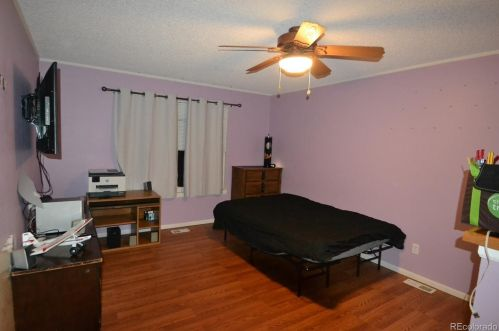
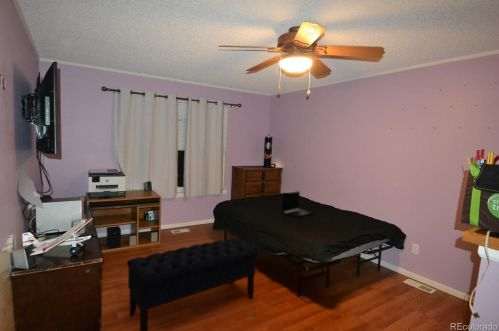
+ bench (196, 278)
+ laptop (298, 203)
